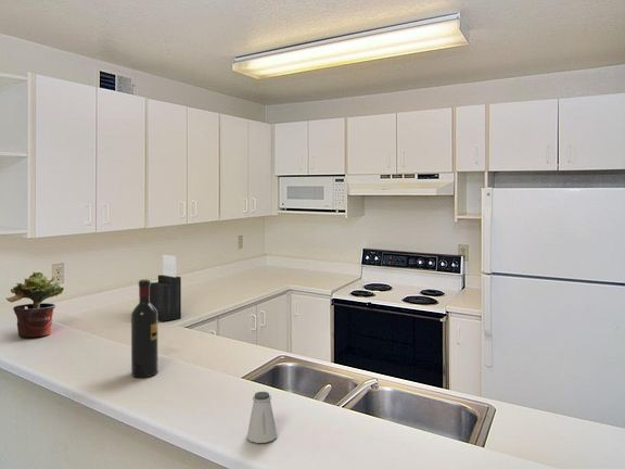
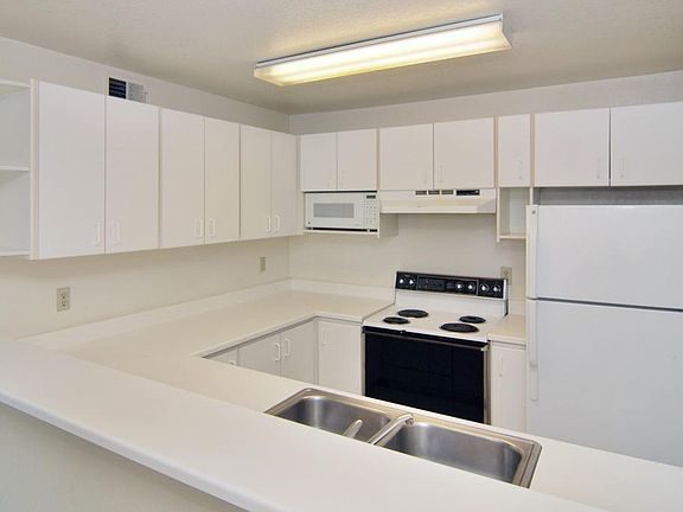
- saltshaker (262, 415)
- knife block (163, 287)
- wine bottle (144, 326)
- potted plant (37, 302)
